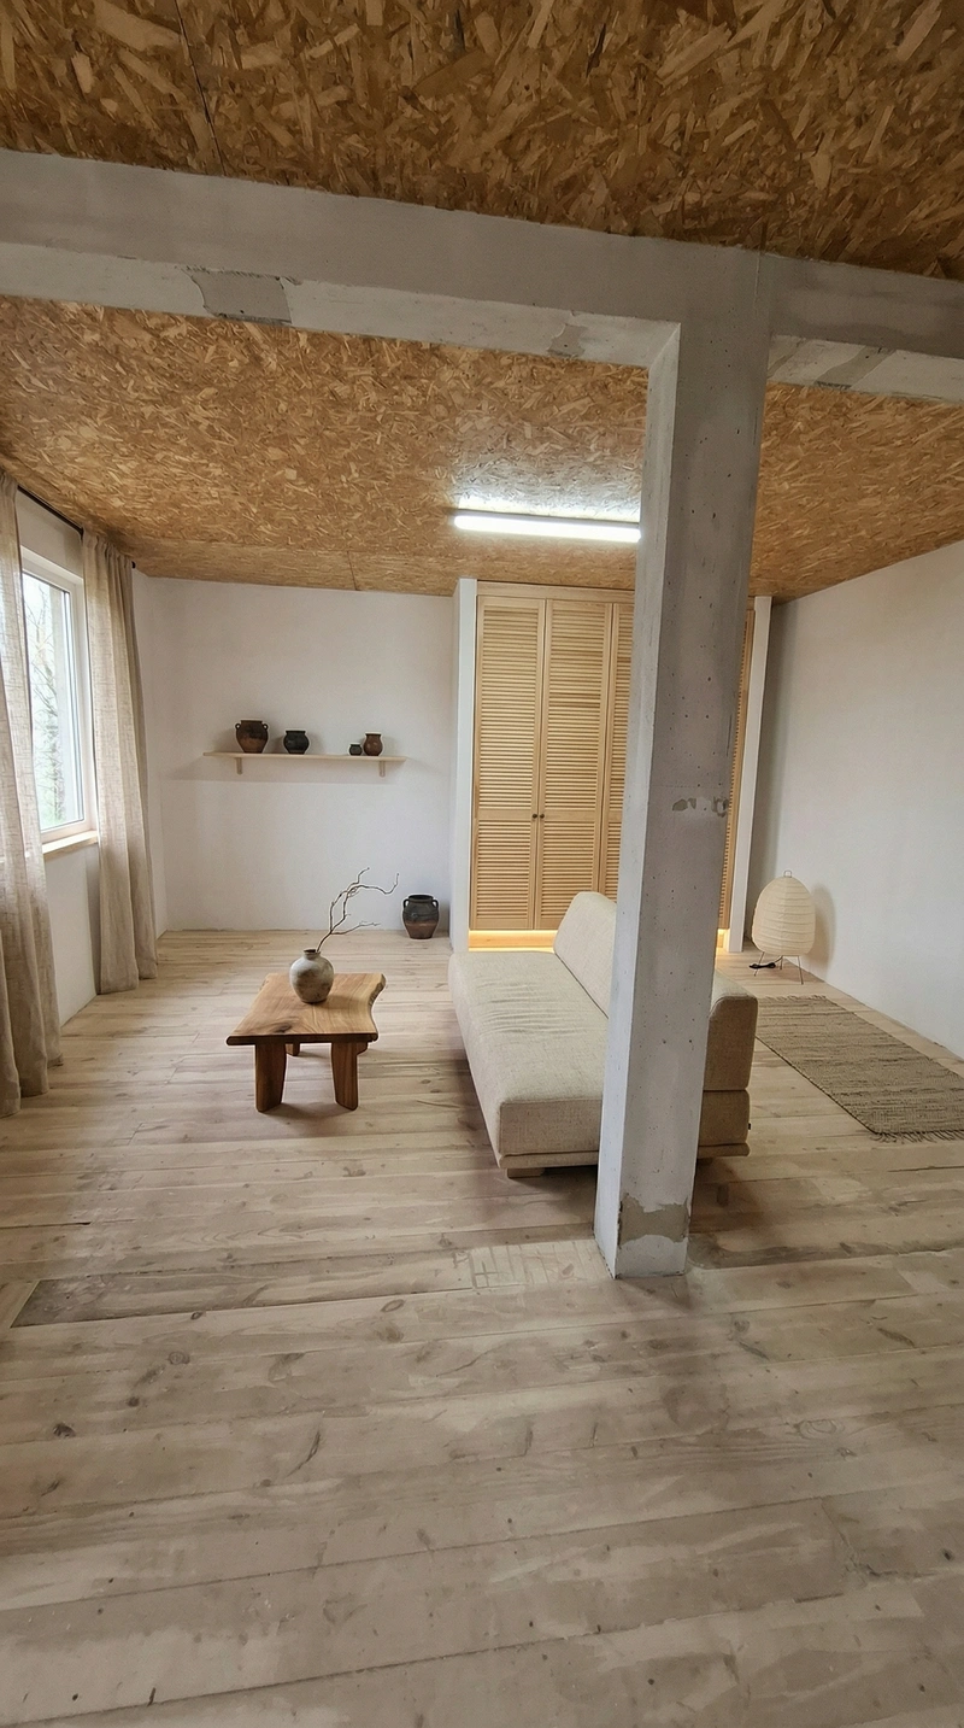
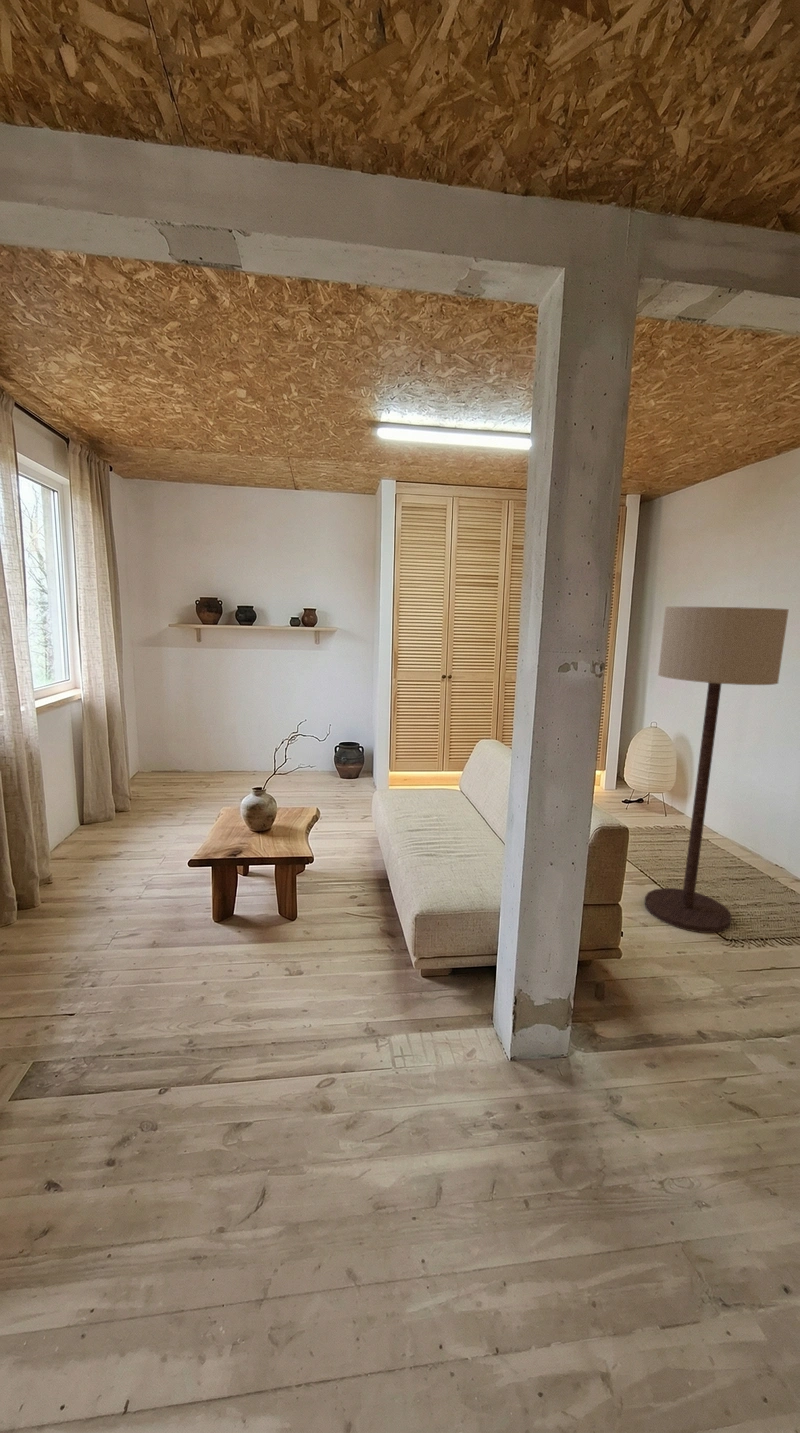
+ floor lamp (704, 767)
